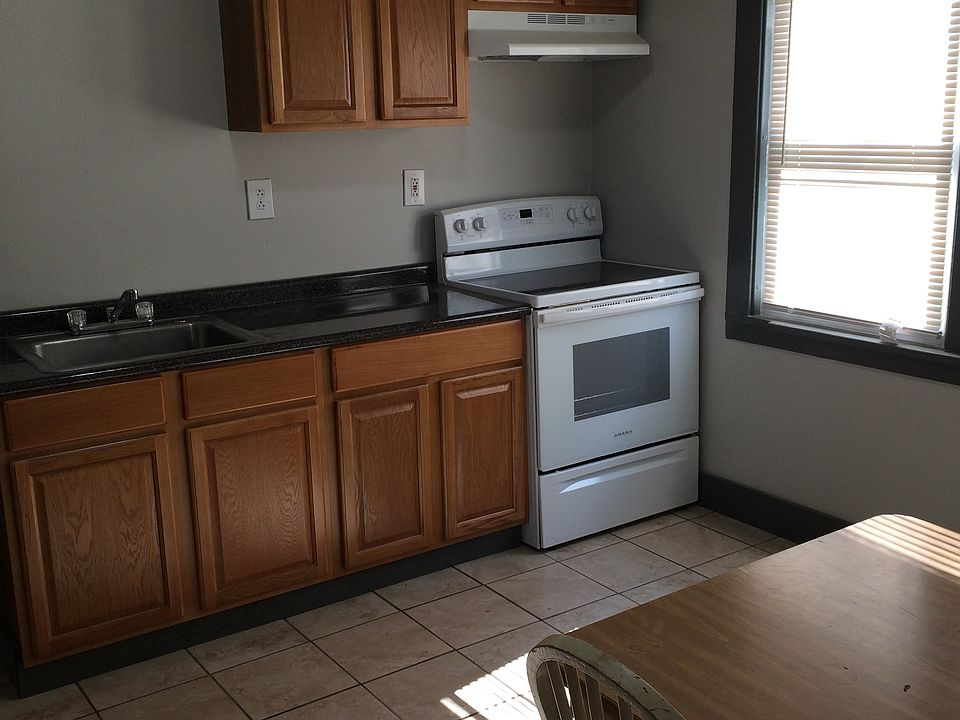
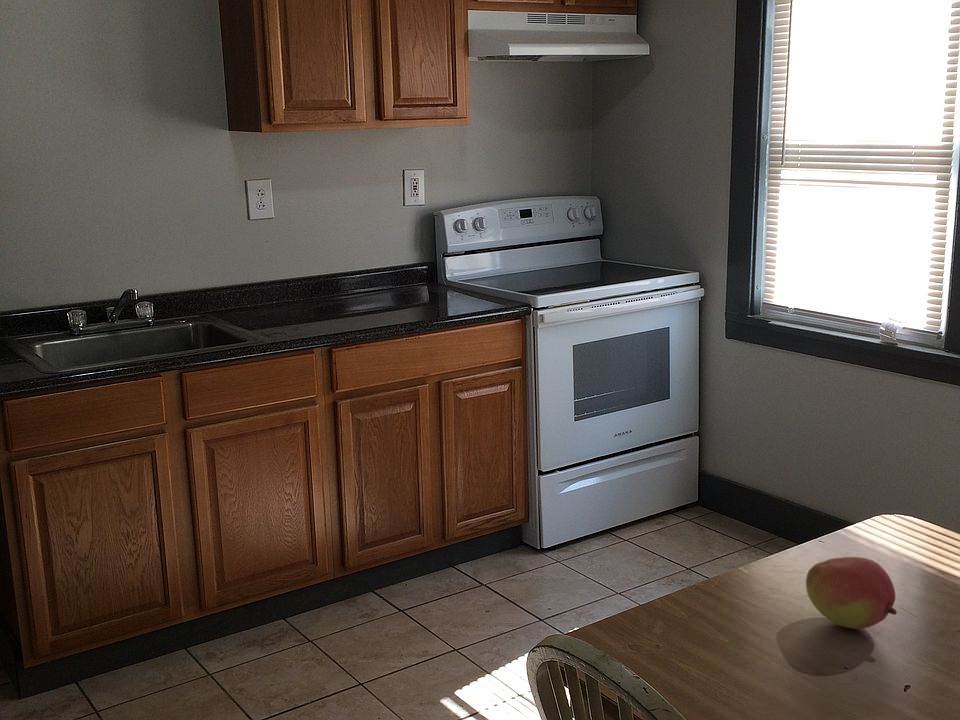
+ fruit (851, 591)
